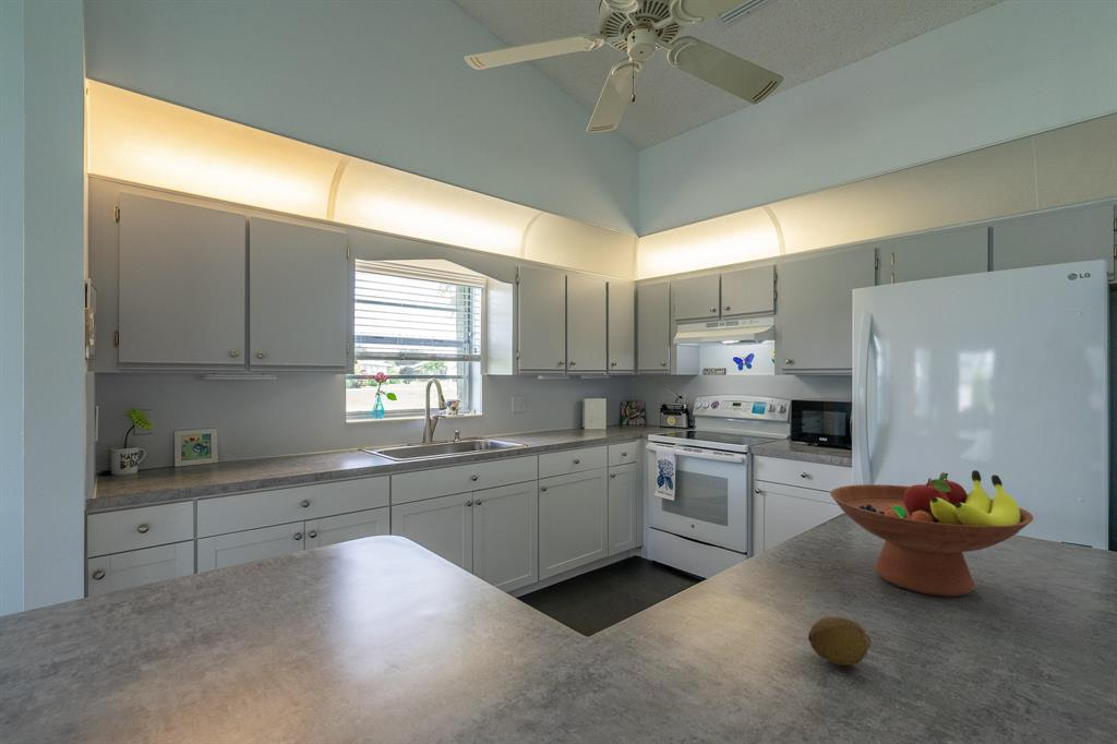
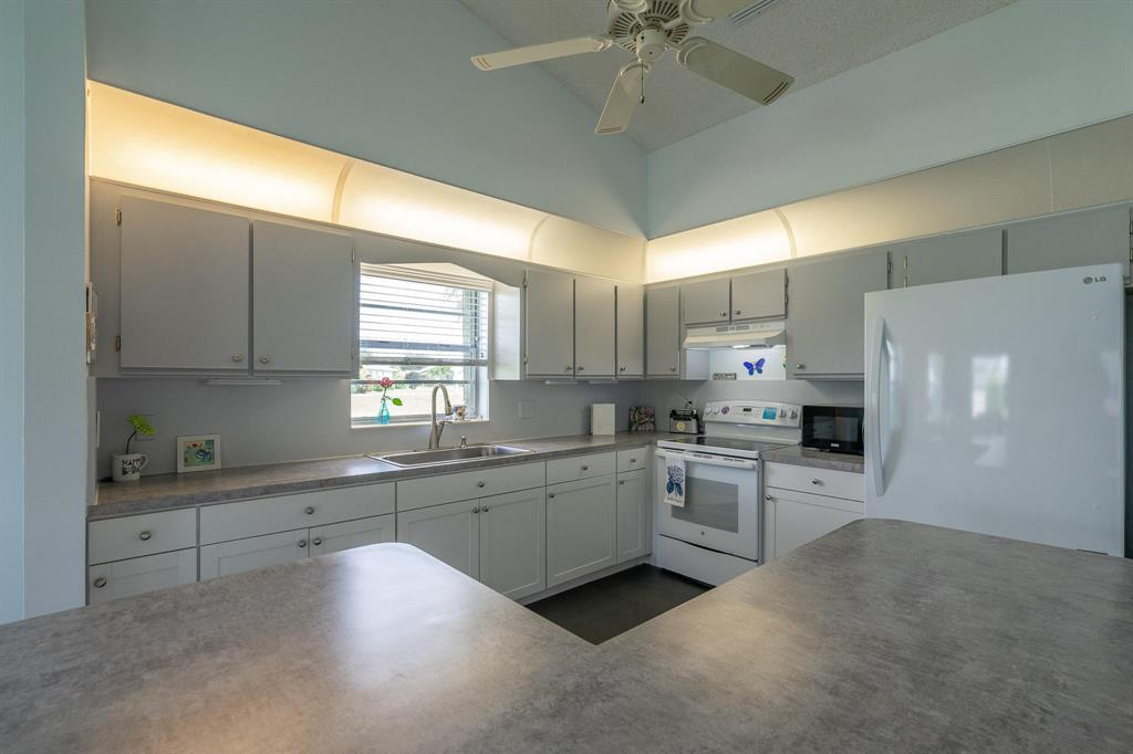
- fruit (840, 639)
- fruit bowl (922, 526)
